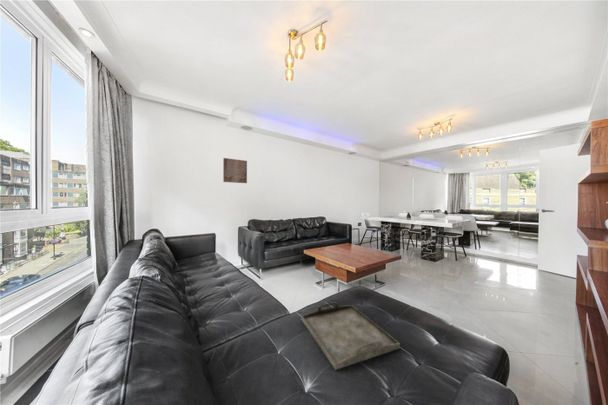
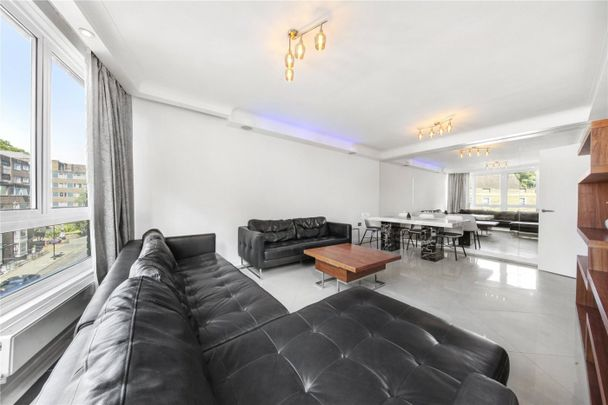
- serving tray (345, 326)
- wall art (235, 171)
